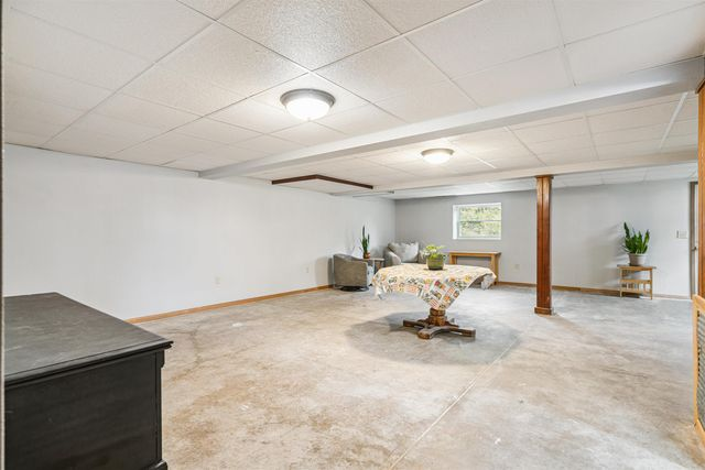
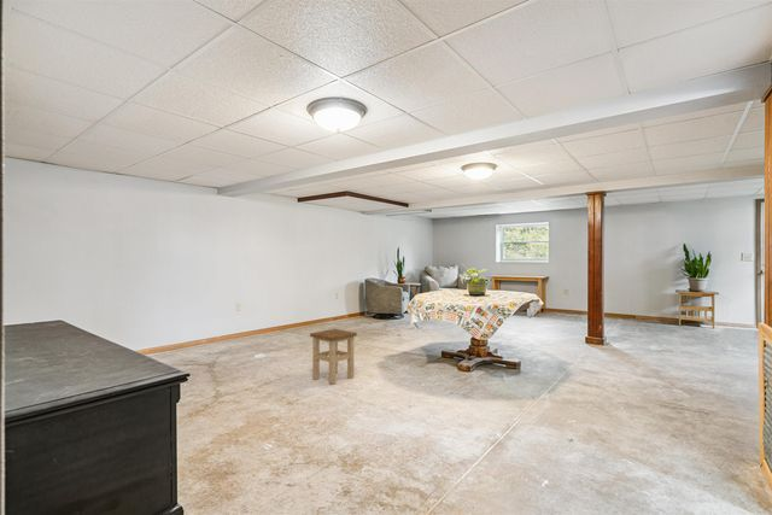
+ stool (333, 355)
